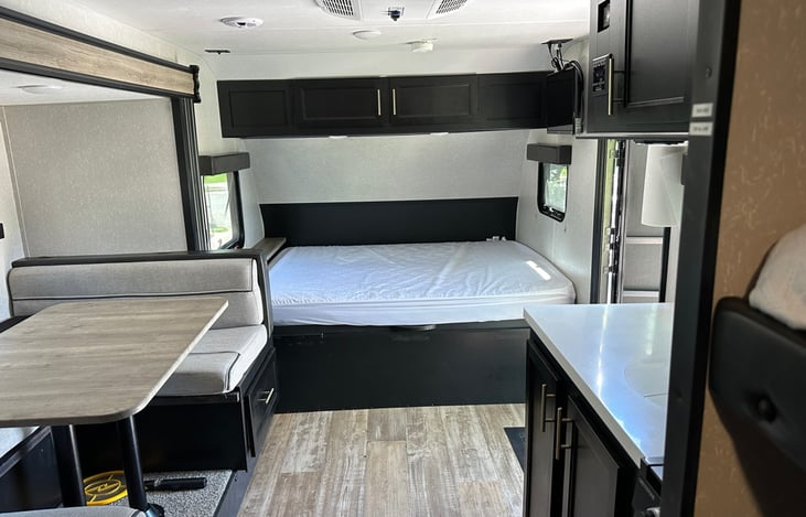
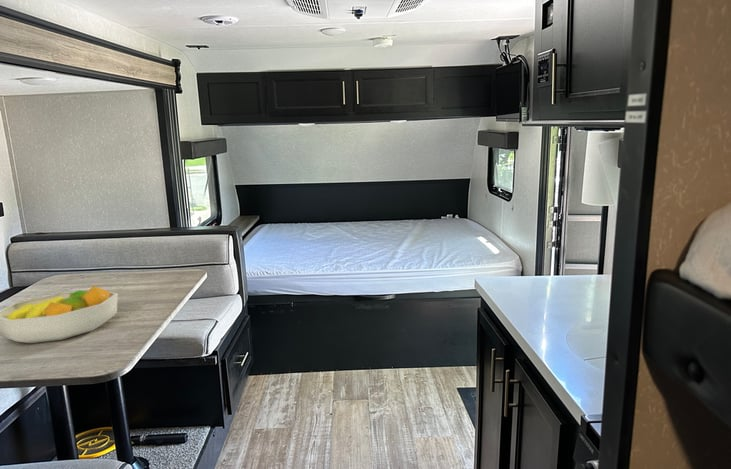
+ fruit bowl (59, 311)
